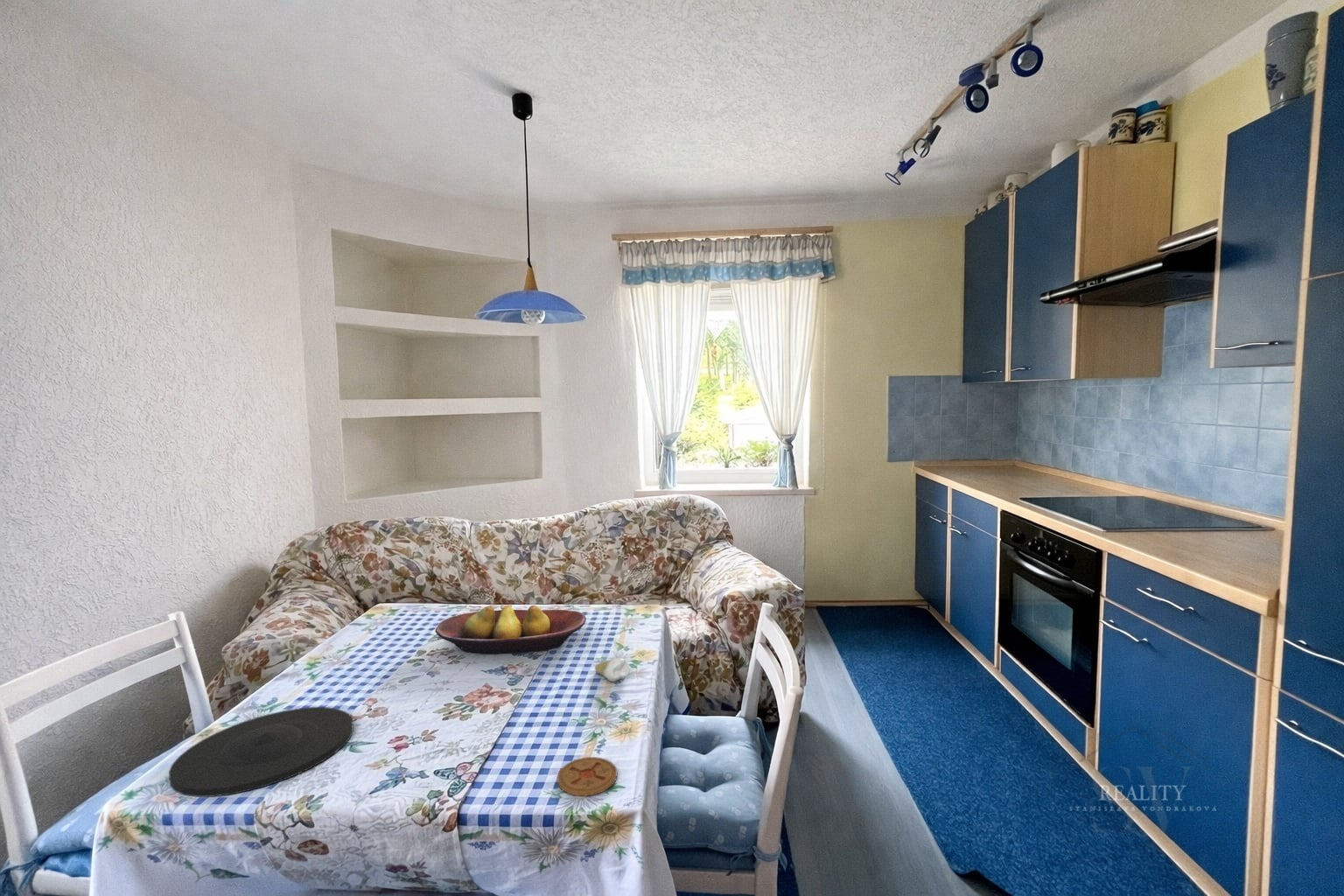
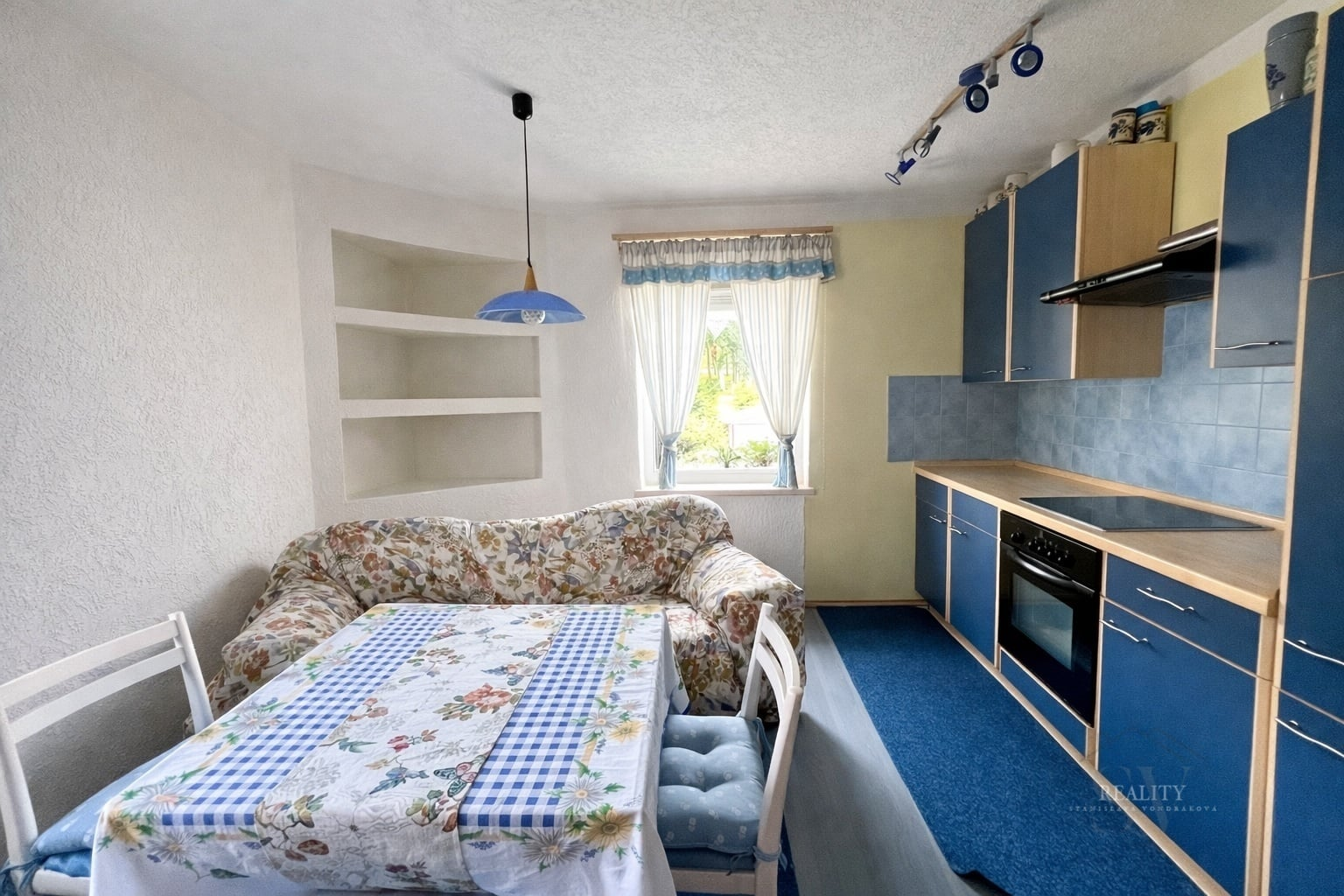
- tooth (610, 666)
- coaster (587, 775)
- plate (267, 741)
- fruit bowl (512, 625)
